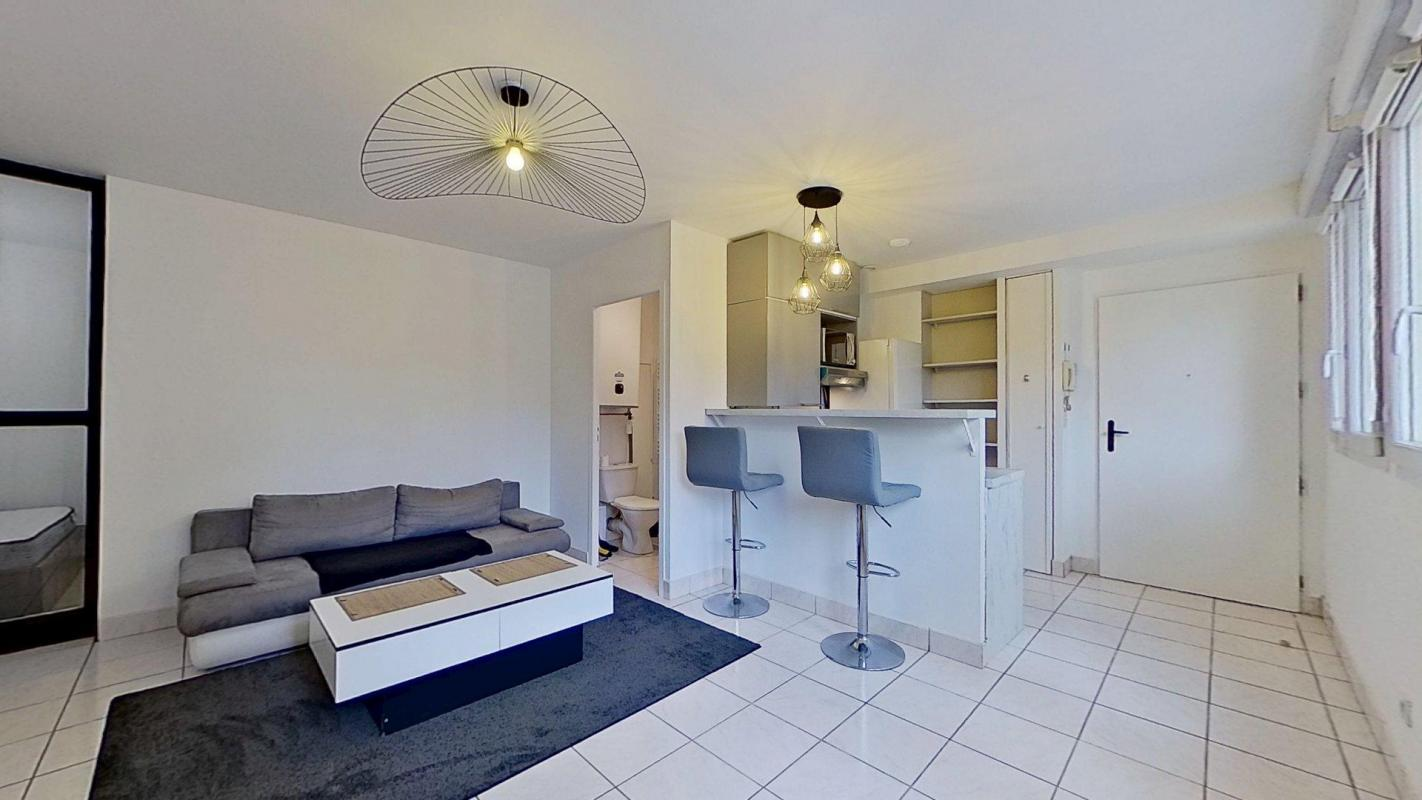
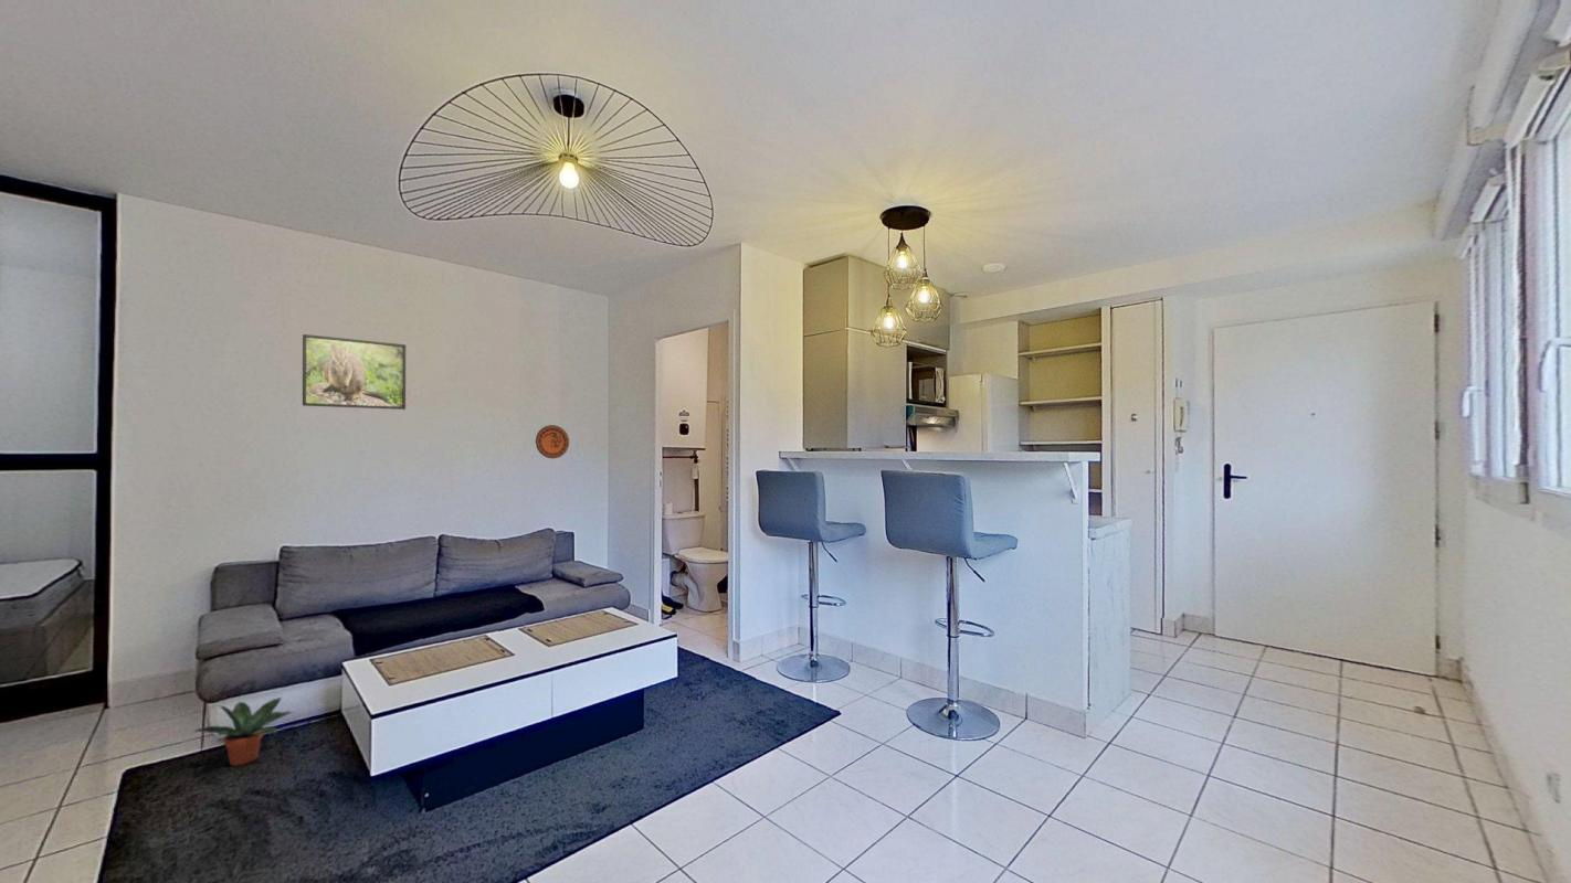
+ potted plant (245, 730)
+ decorative plate (552, 442)
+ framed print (356, 373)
